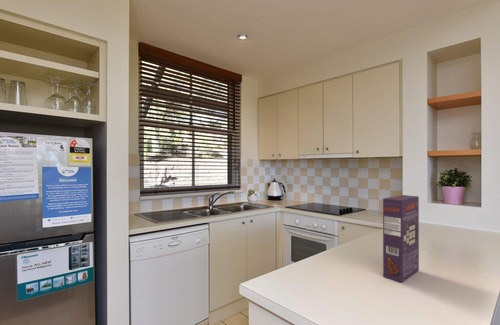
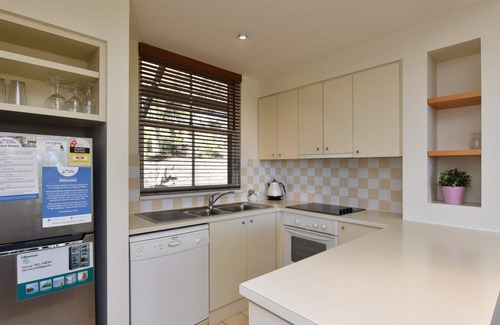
- cereal box (401, 235)
